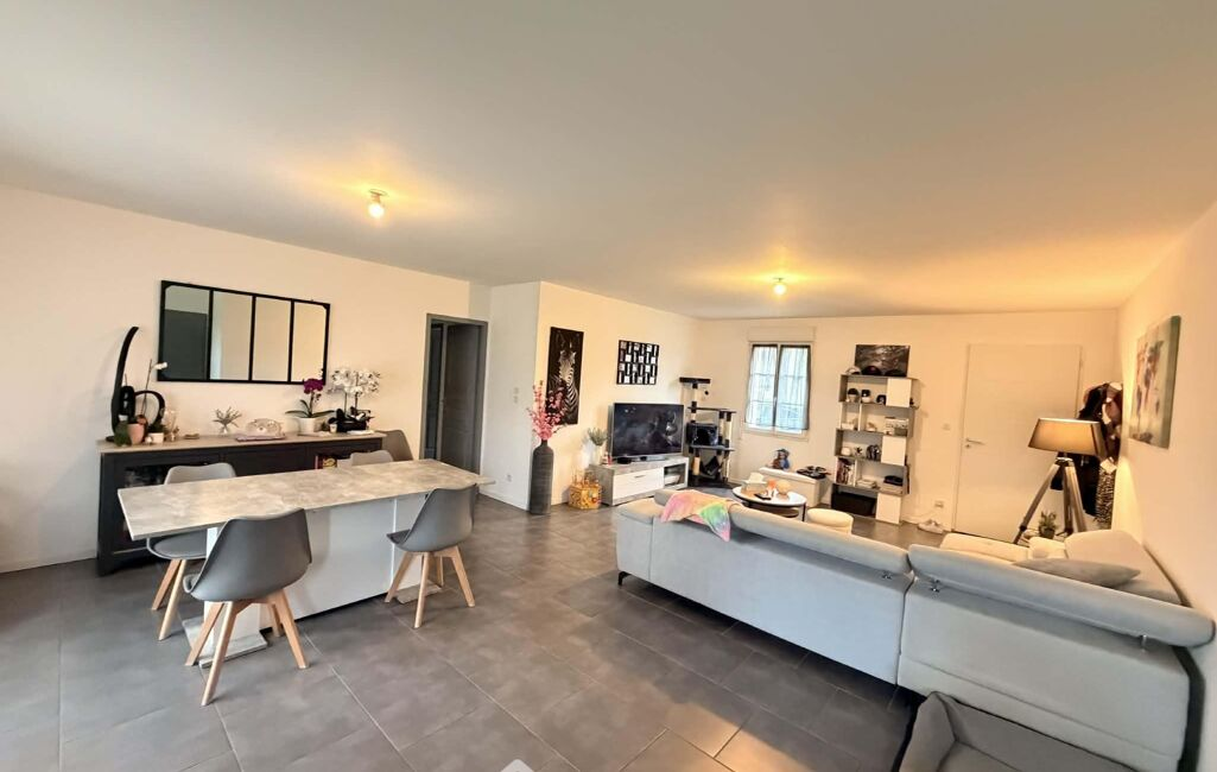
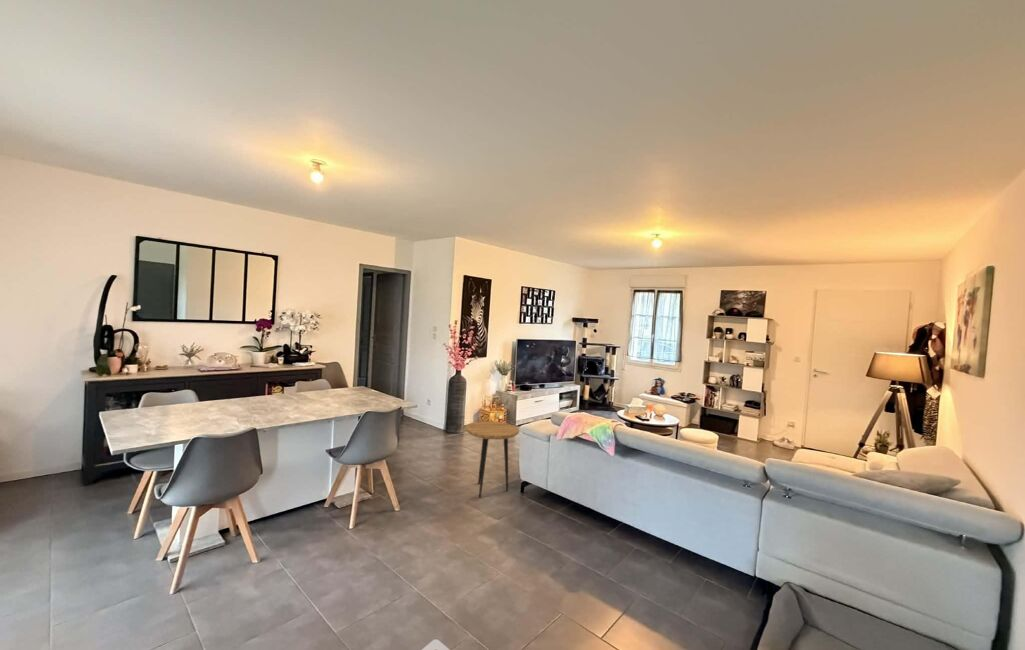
+ side table (485, 459)
